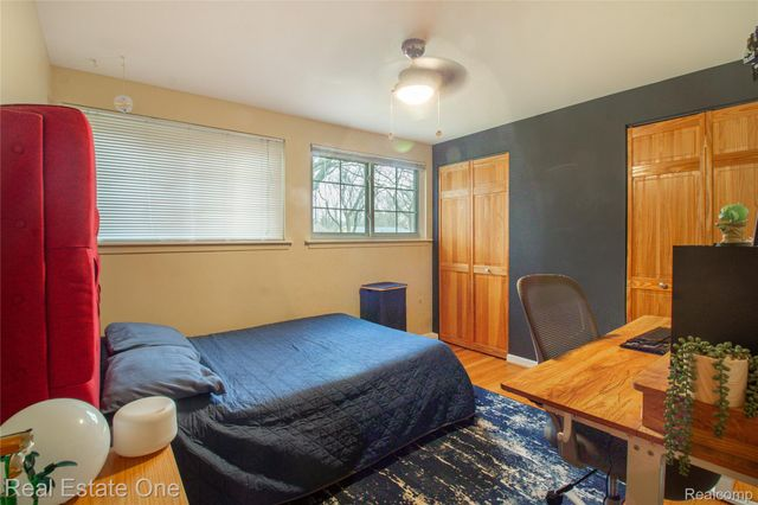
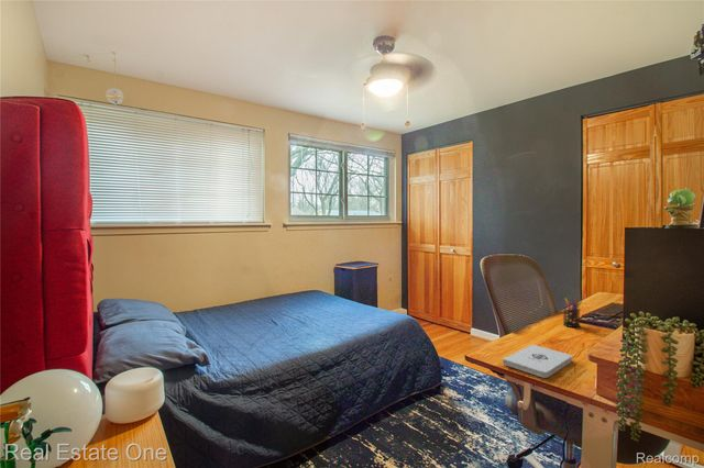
+ pen holder (573, 311)
+ notepad (538, 359)
